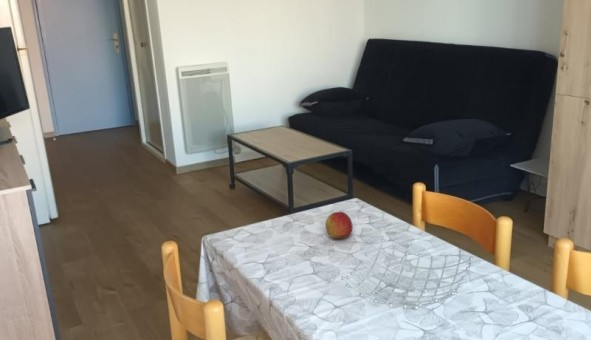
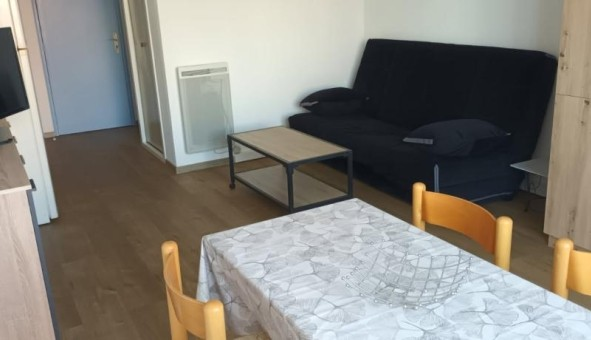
- apple (338, 225)
